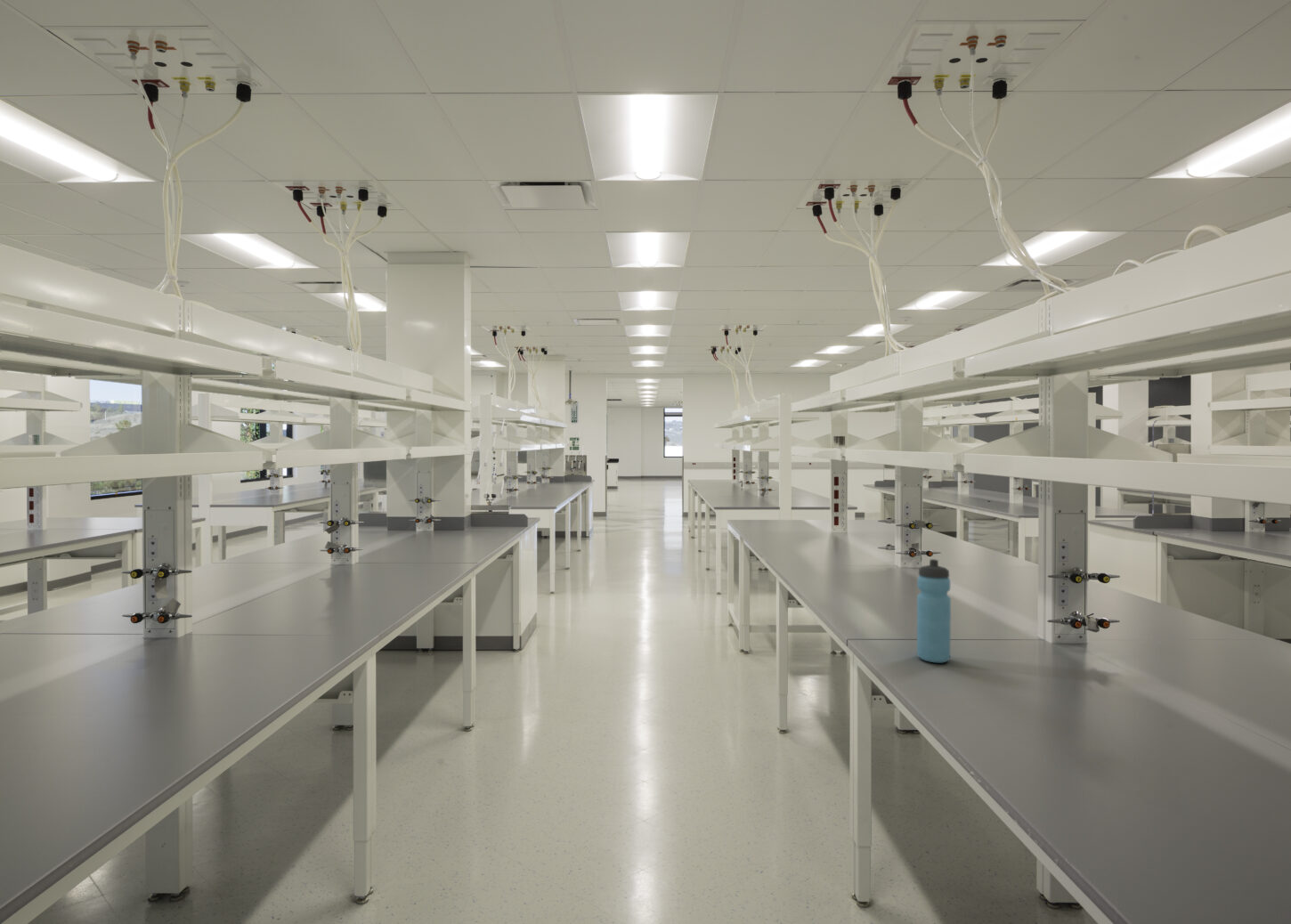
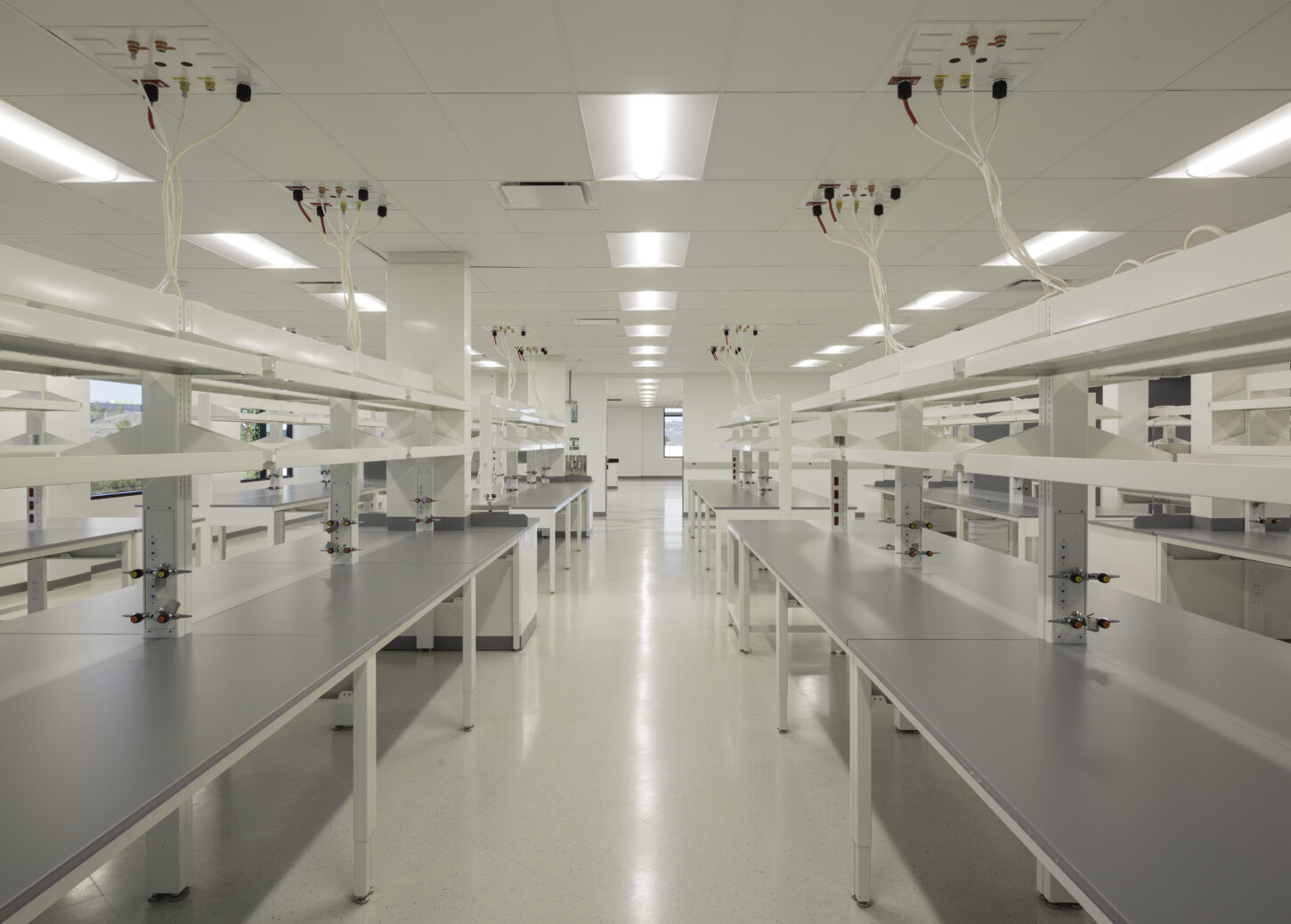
- water bottle (933, 609)
